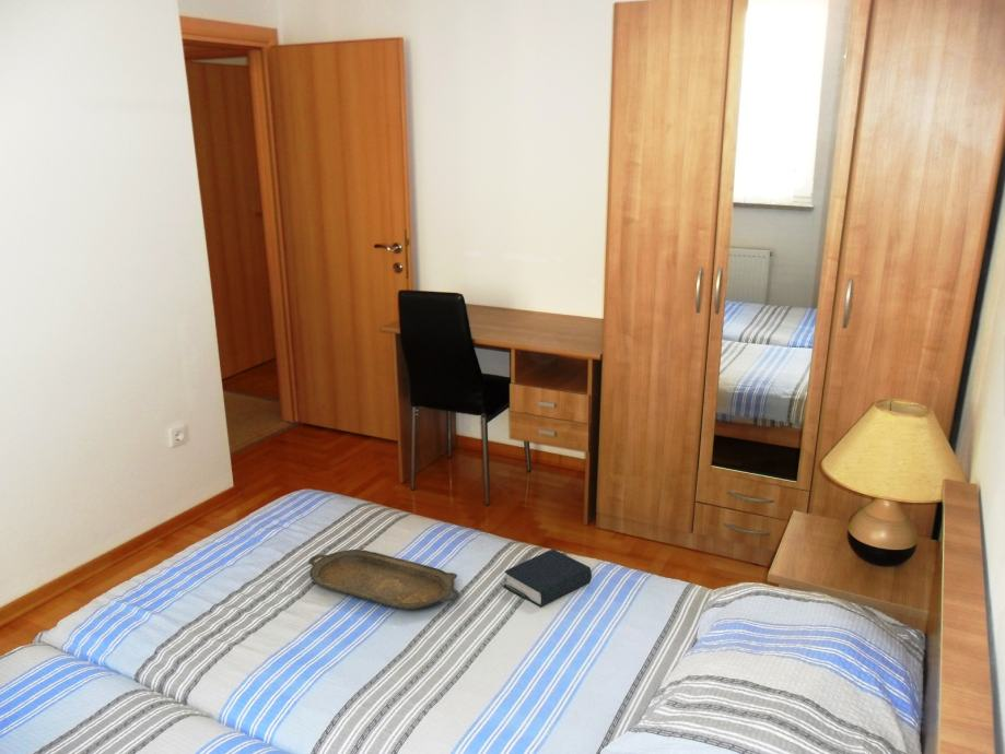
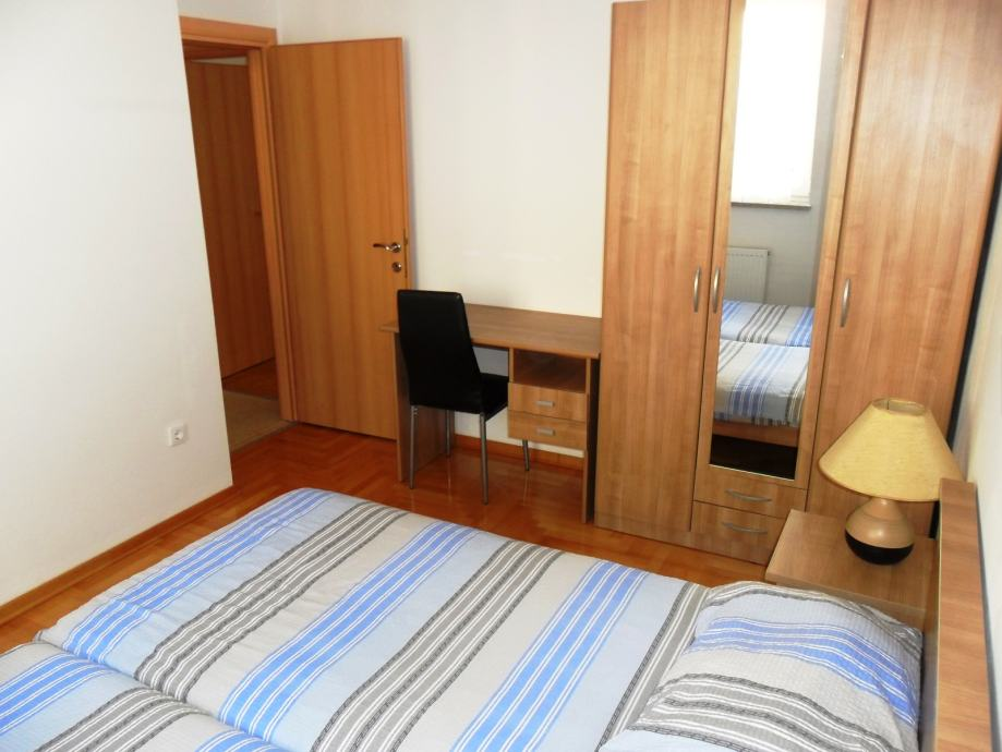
- book (547, 577)
- serving tray (381, 580)
